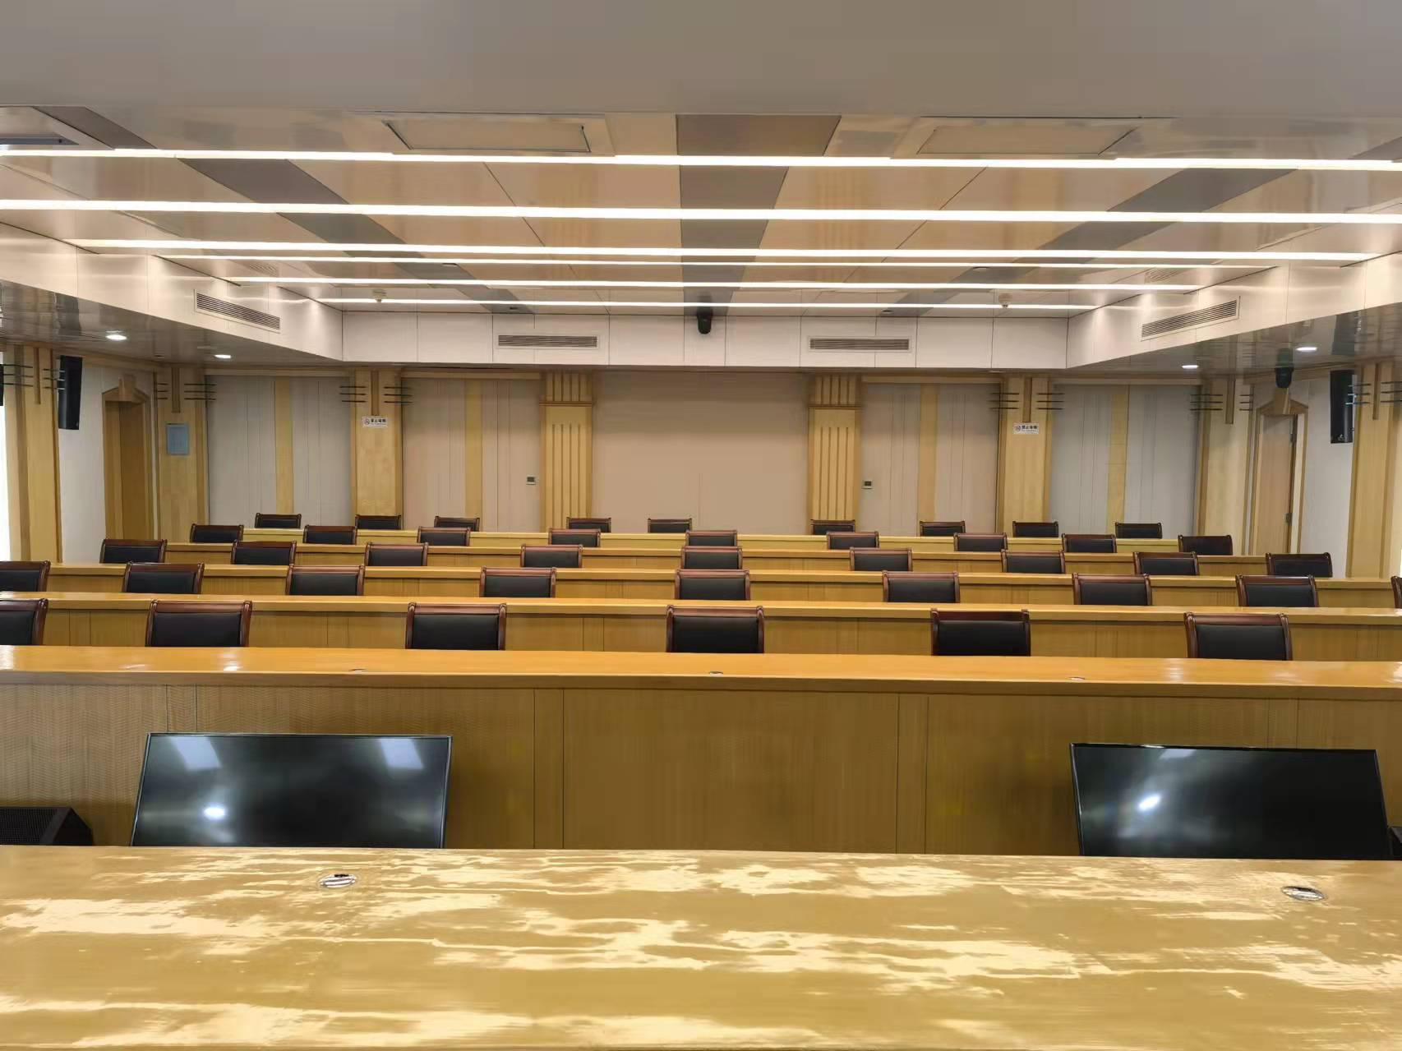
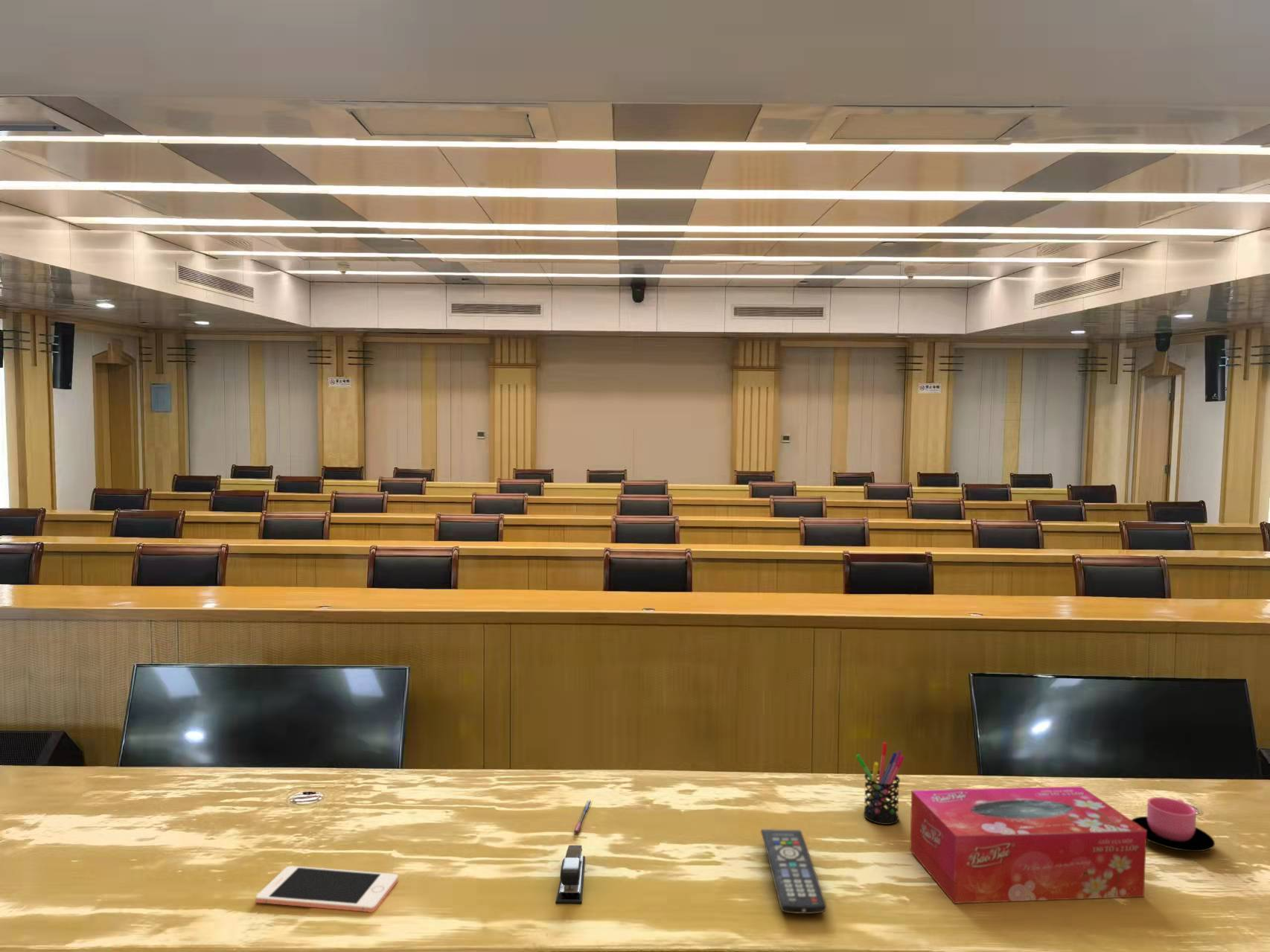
+ pen holder (878, 781)
+ tissue box (1021, 840)
+ stapler (572, 867)
+ cup (1171, 823)
+ cell phone (328, 888)
+ remote control (790, 866)
+ pen (583, 814)
